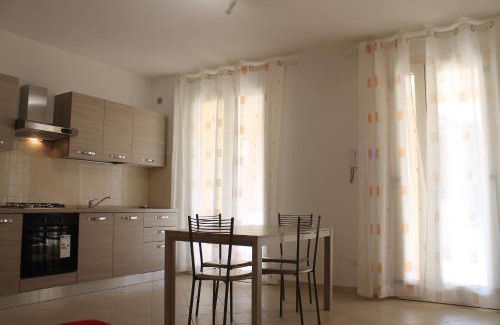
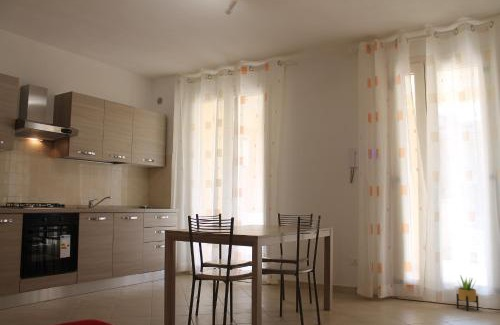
+ potted plant (467, 291)
